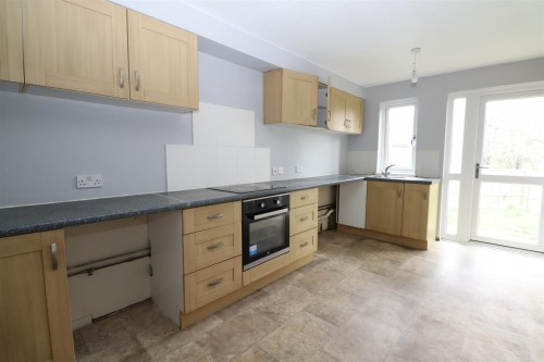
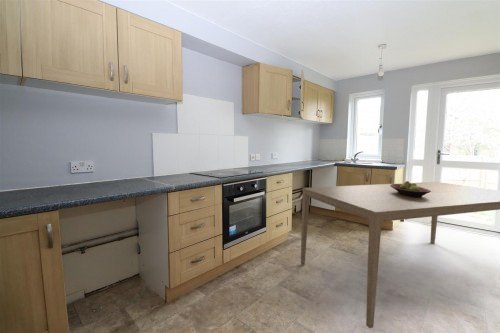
+ fruit bowl (409, 187)
+ dining table (412, 218)
